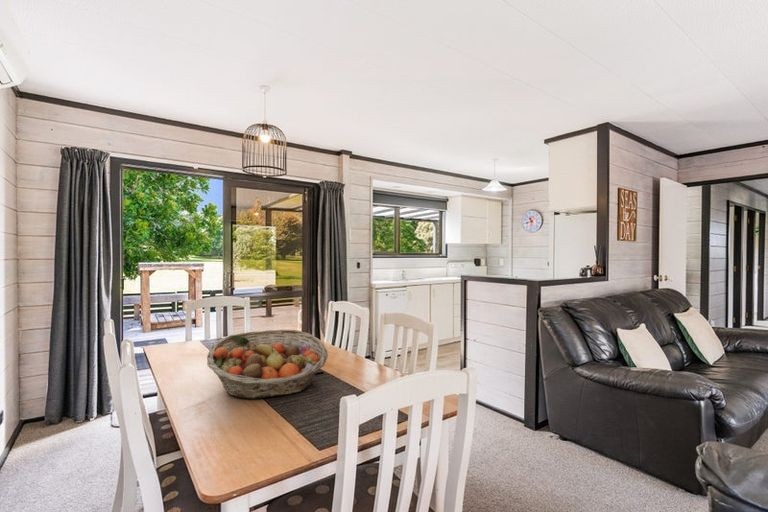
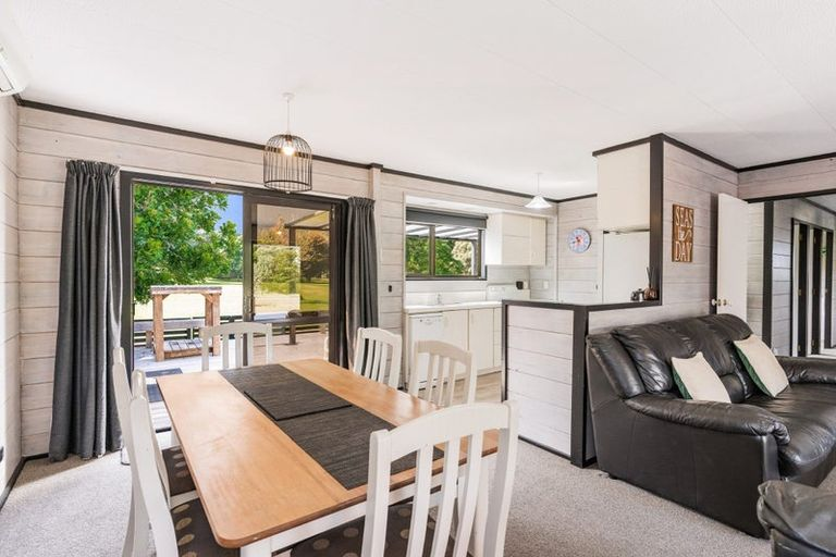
- fruit basket (269, 361)
